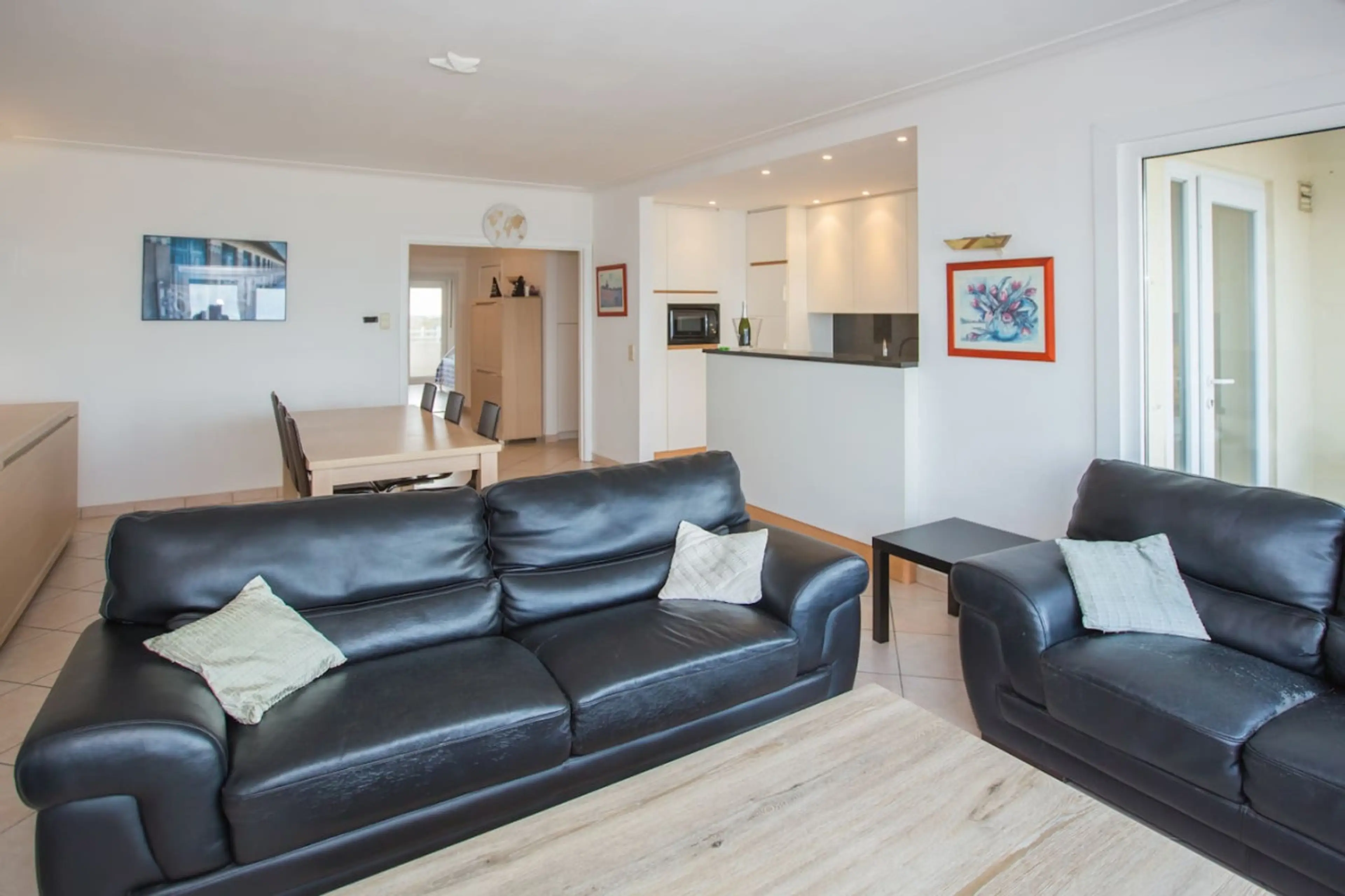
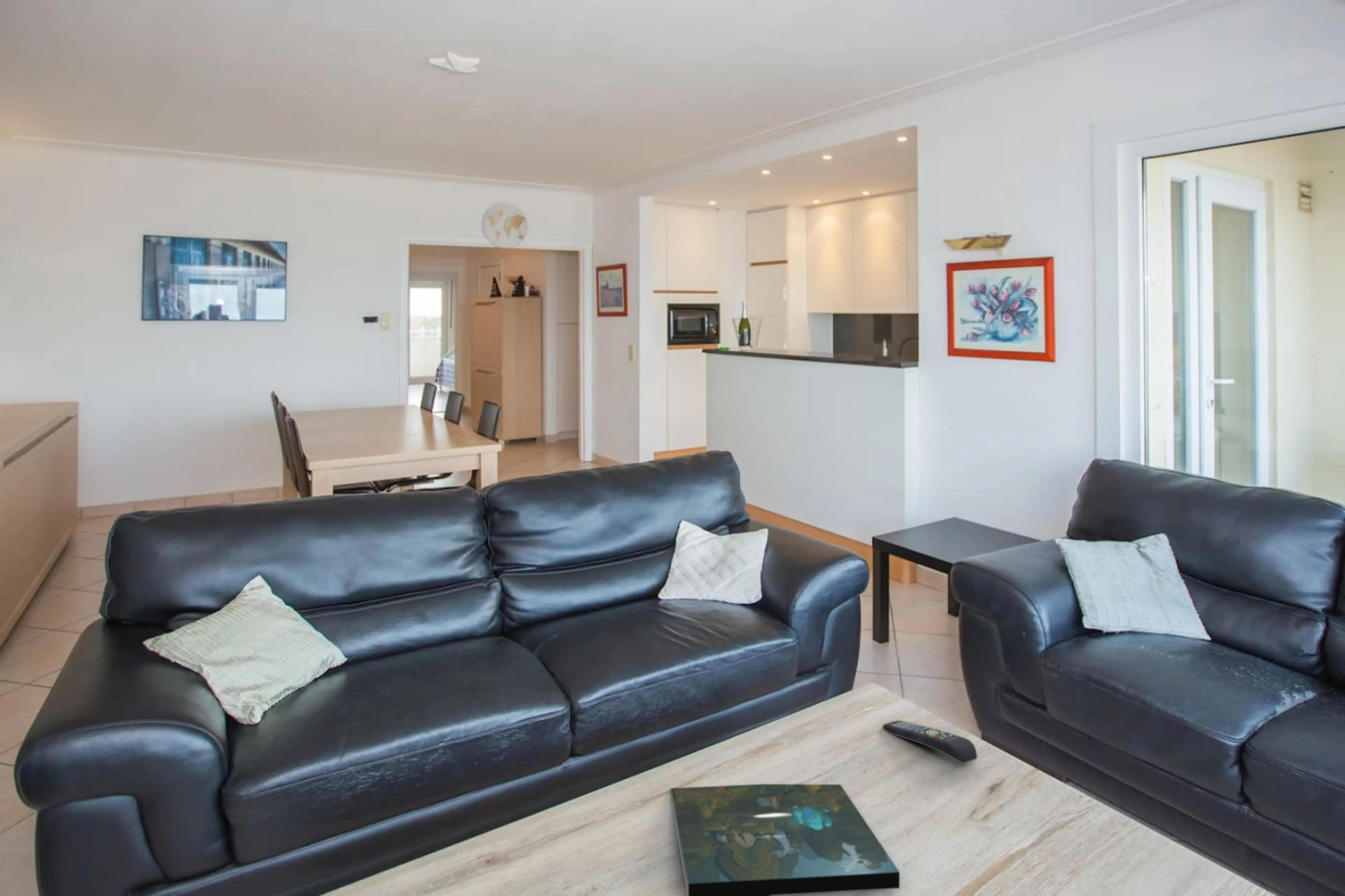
+ remote control (928, 737)
+ board game (773, 827)
